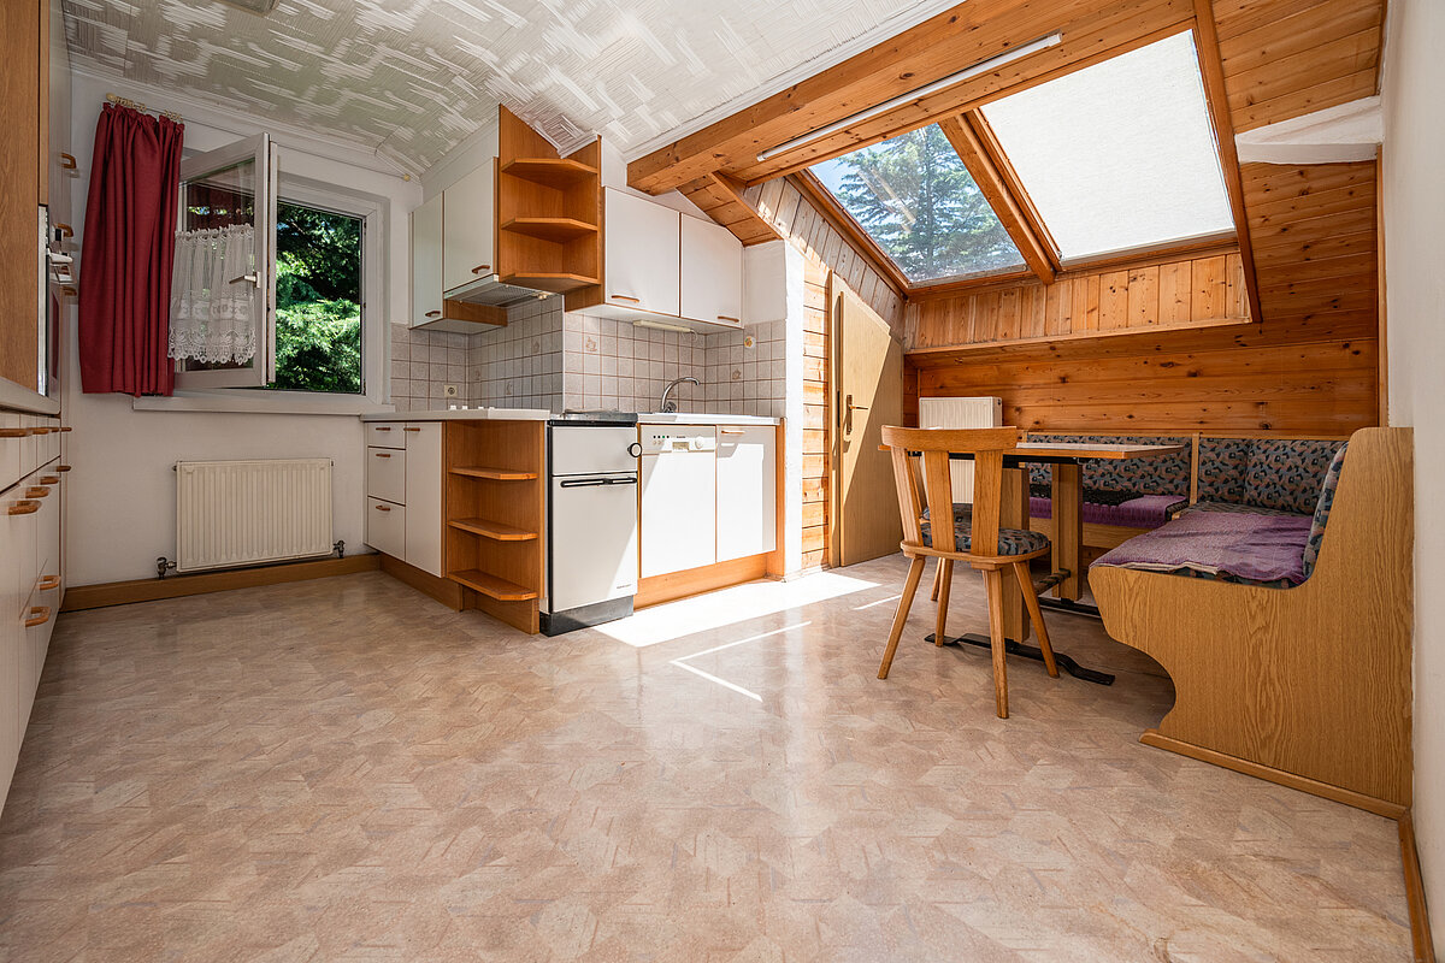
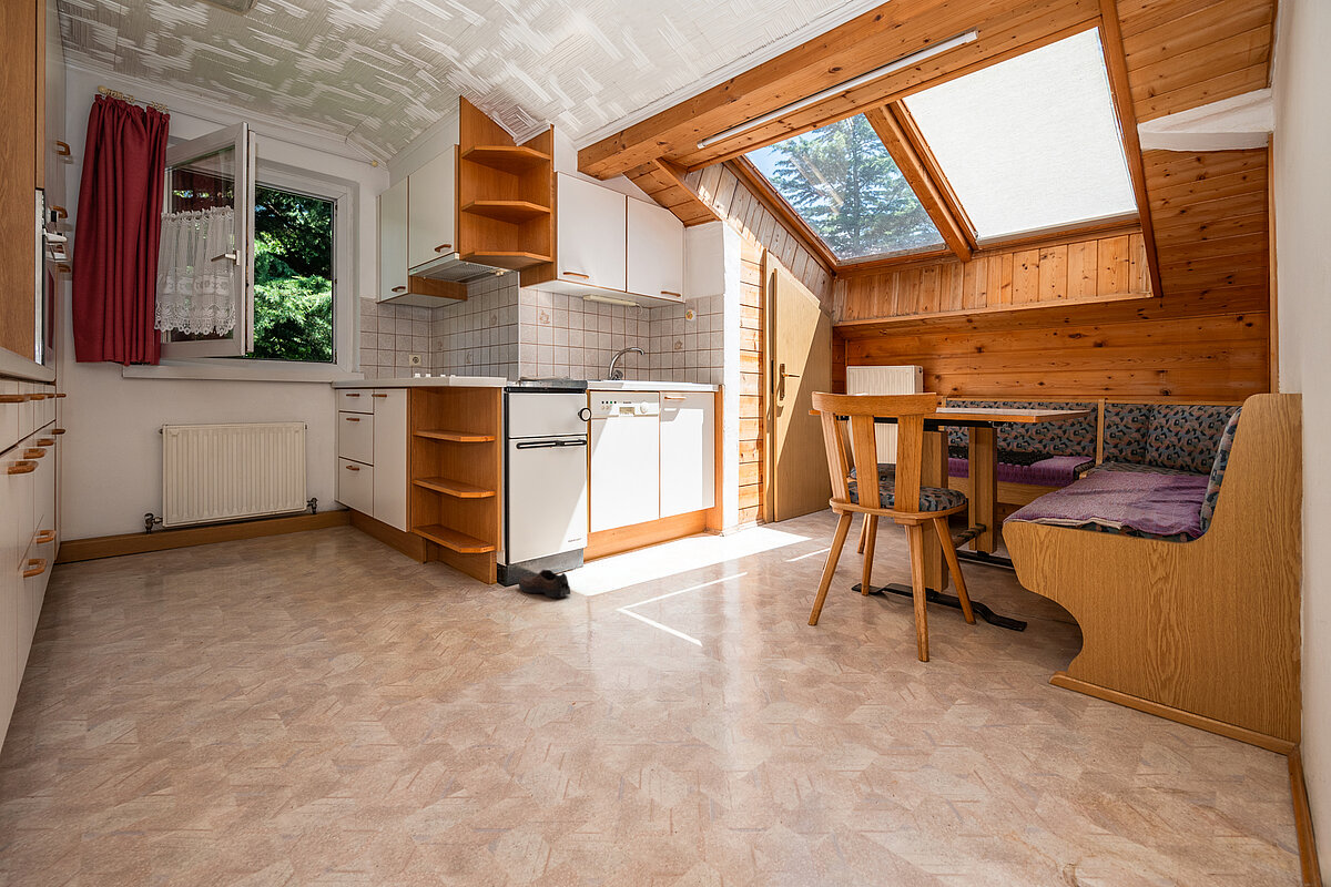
+ shoe (543, 580)
